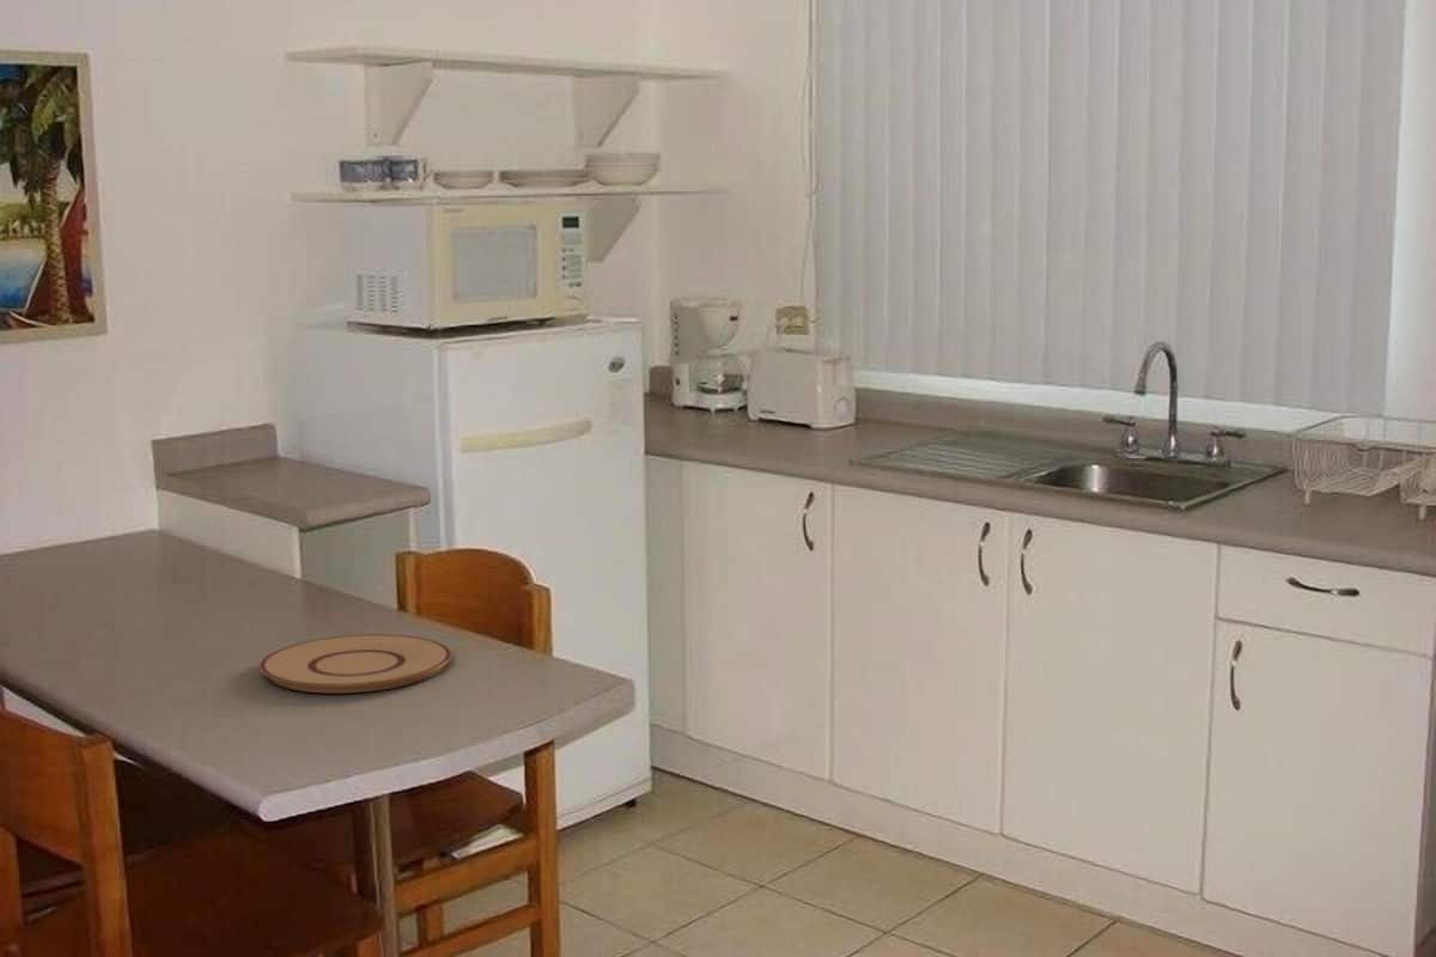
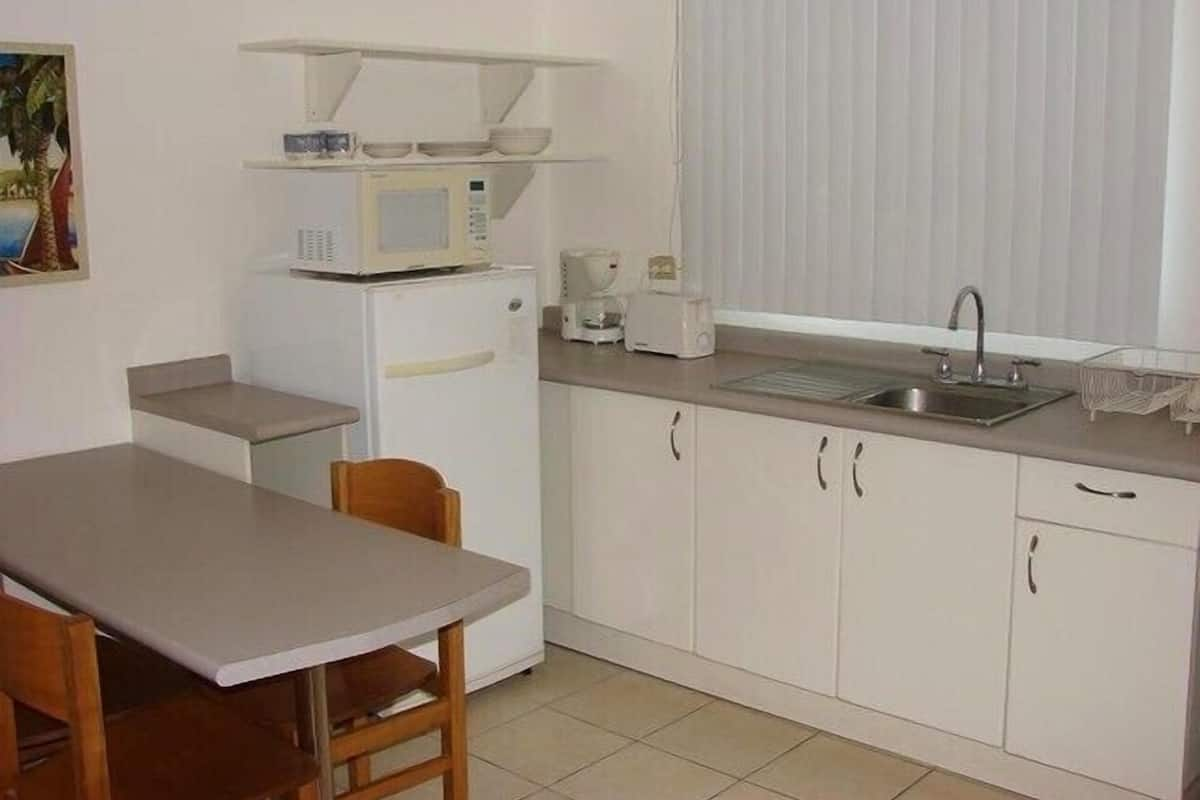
- plate (357, 663)
